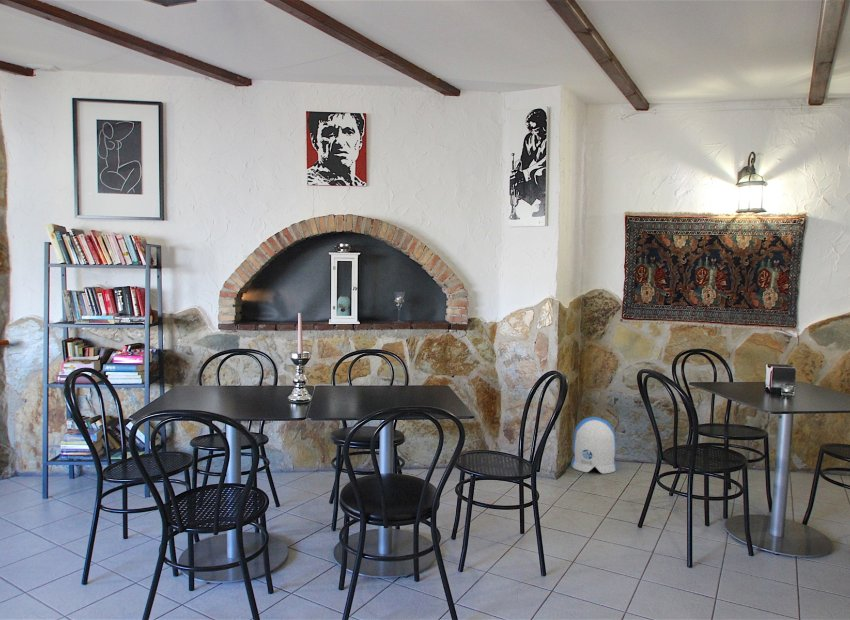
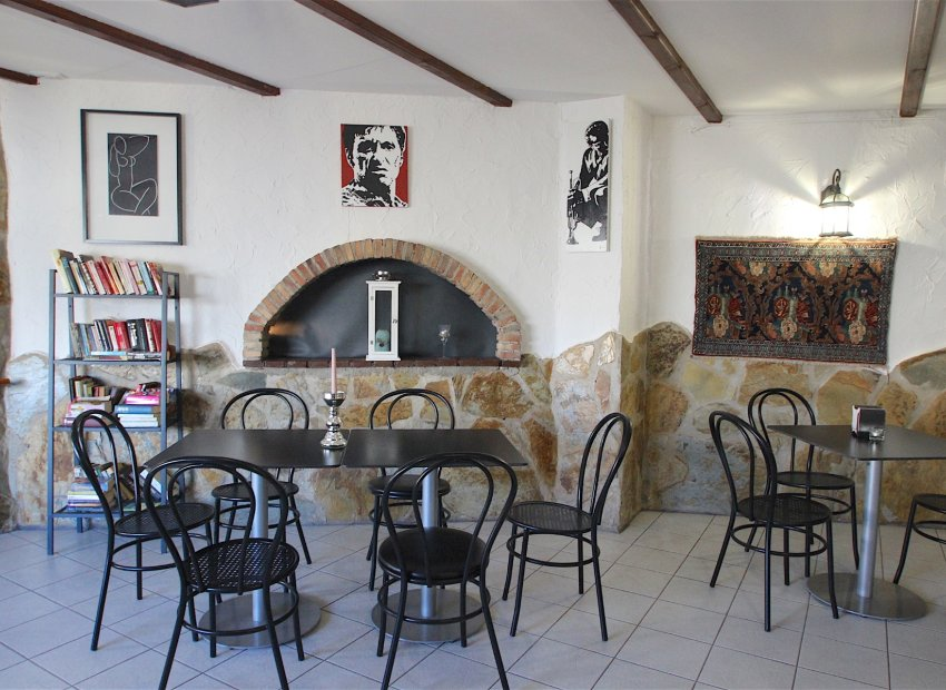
- sun visor (594, 442)
